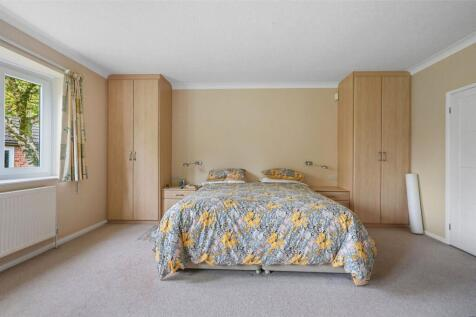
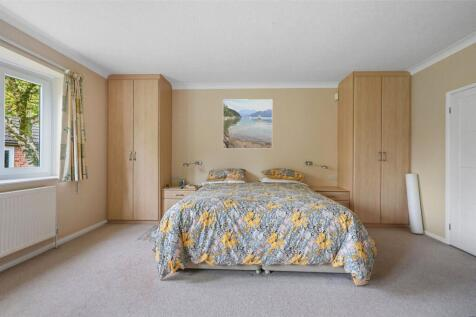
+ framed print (247, 124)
